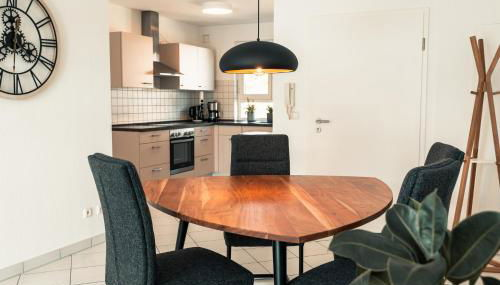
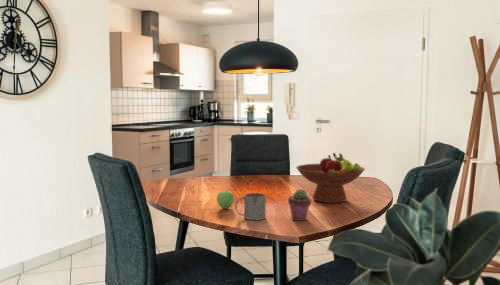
+ mug (250, 206)
+ apple (225, 198)
+ potted succulent (299, 204)
+ fruit bowl (329, 177)
